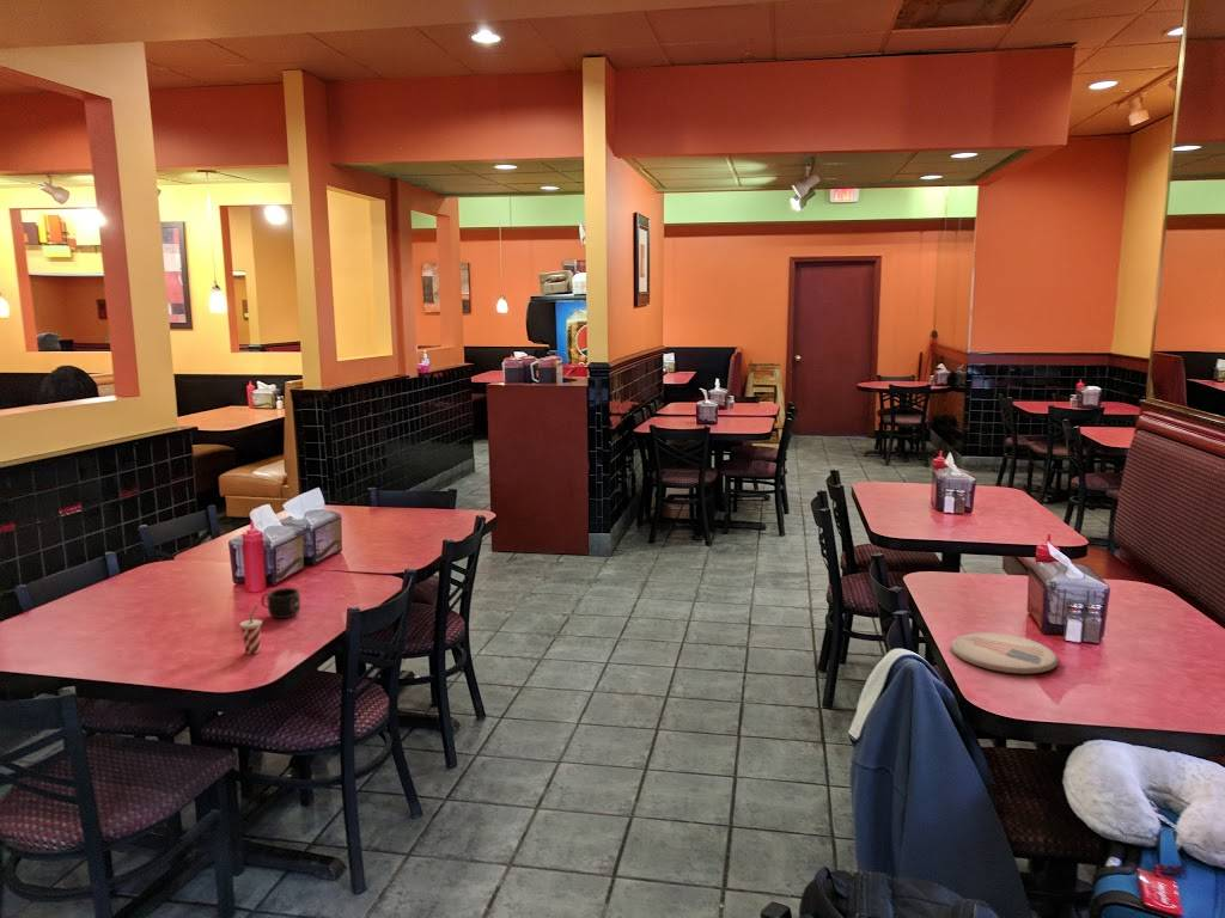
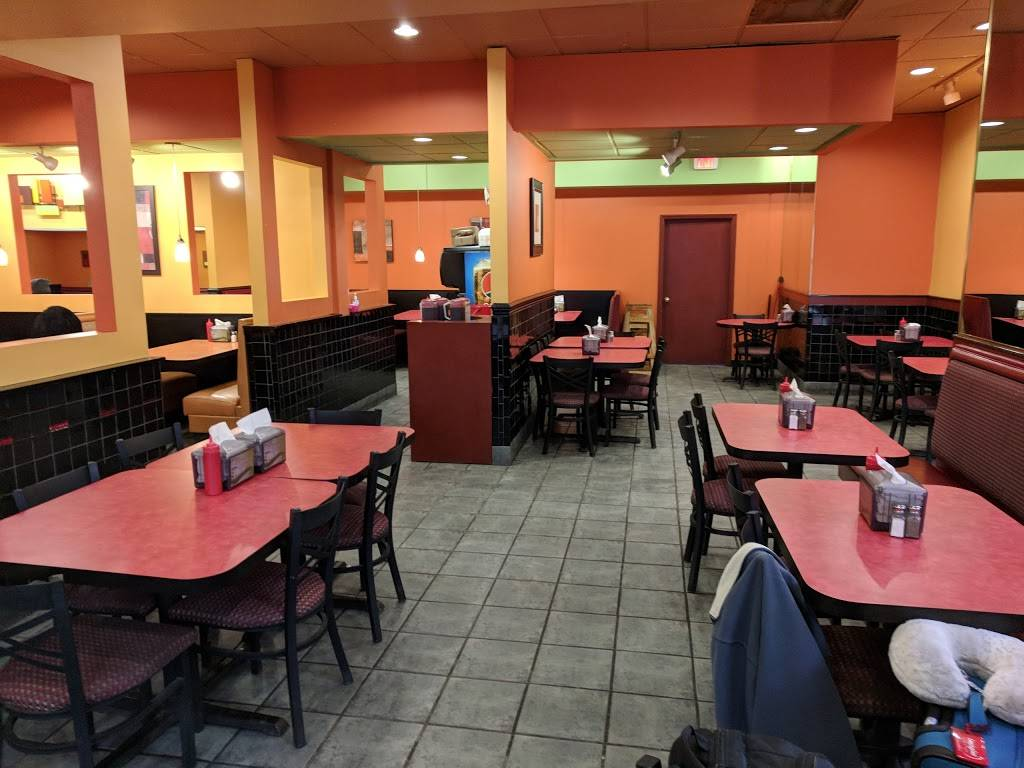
- beverage cup (251, 630)
- plate (1002, 650)
- mug (279, 602)
